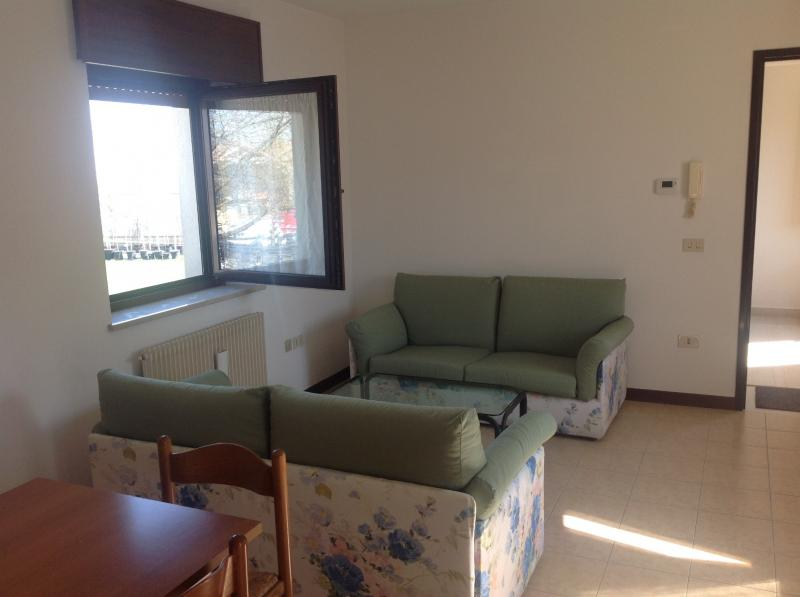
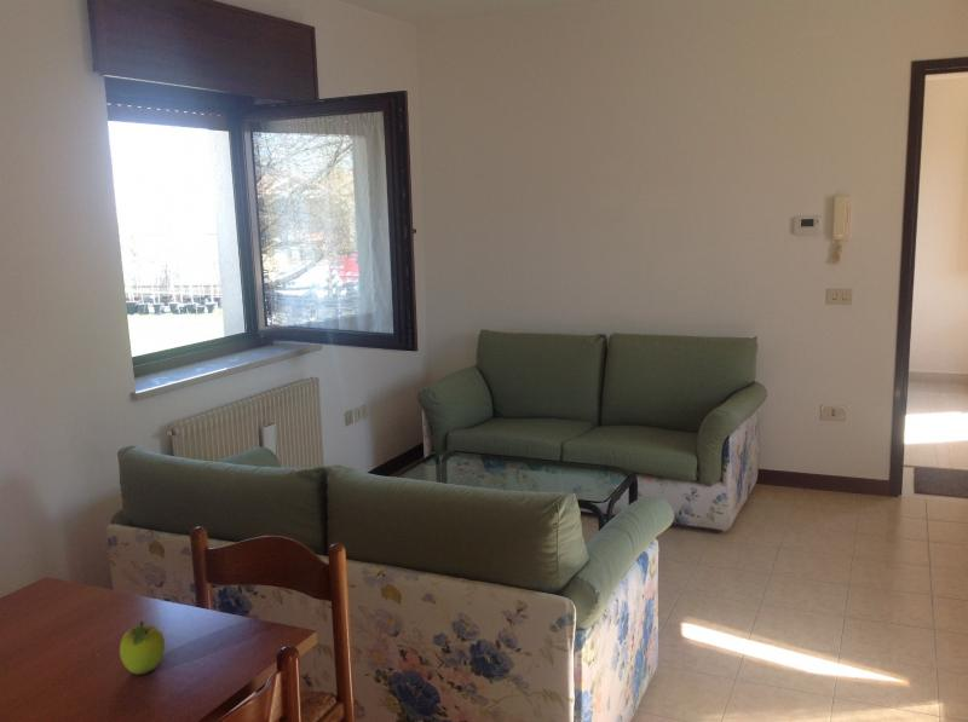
+ fruit (140, 647)
